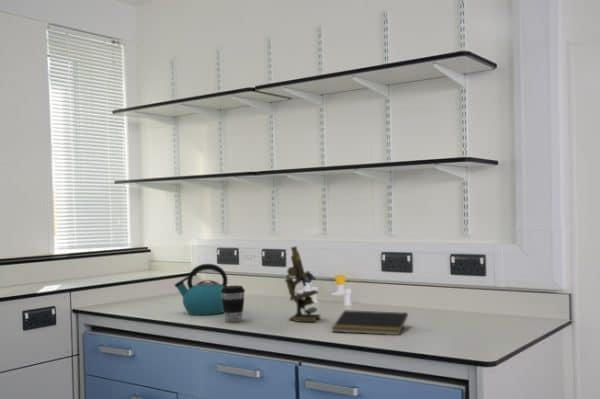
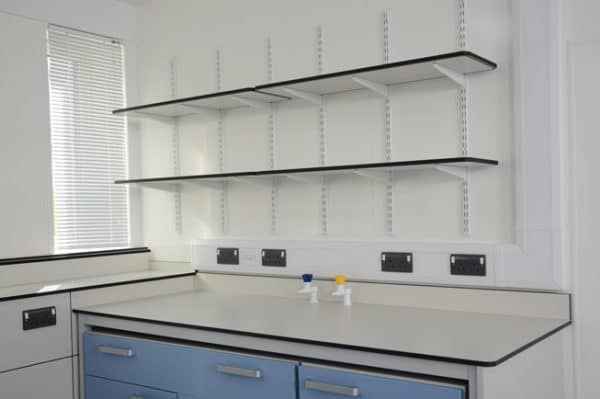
- notepad (370, 322)
- kettle (203, 287)
- coffee cup (233, 303)
- microscope (302, 282)
